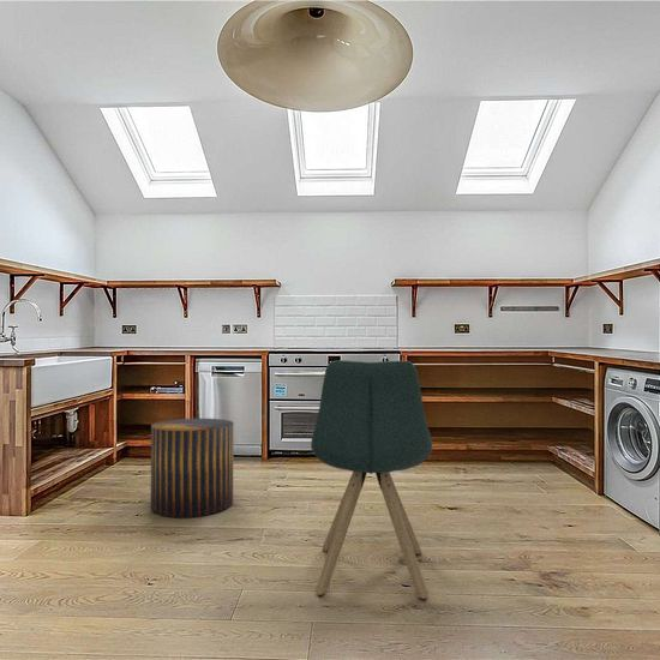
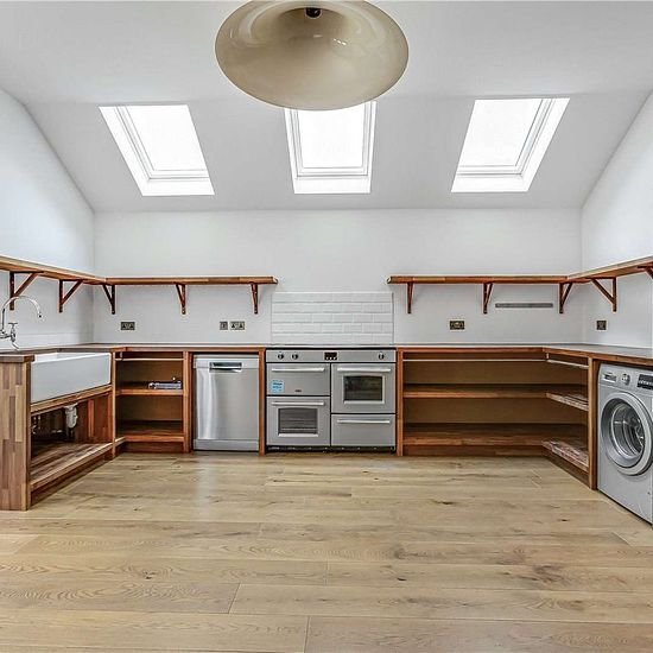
- chair (371, 464)
- stool (192, 463)
